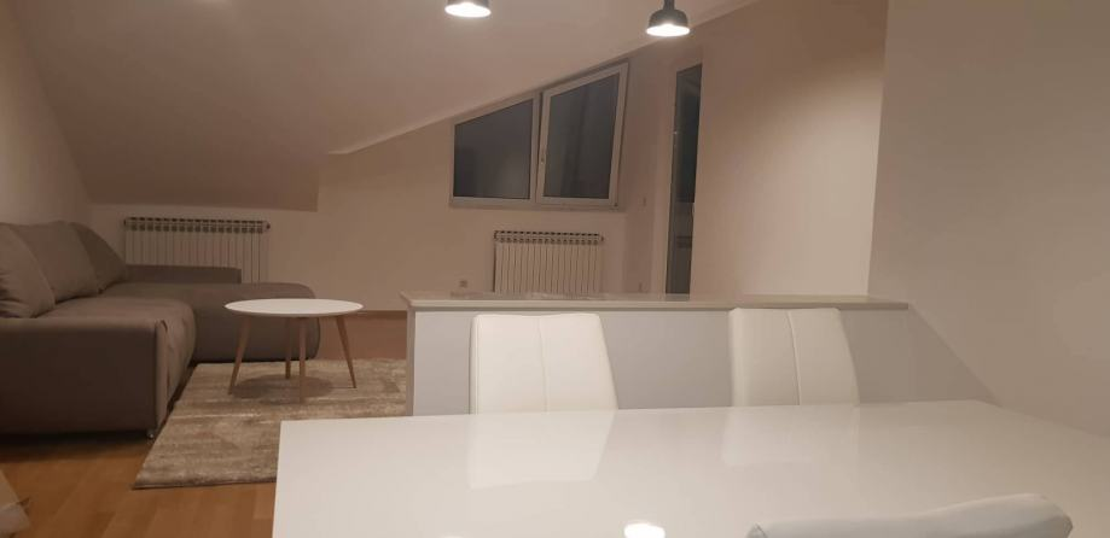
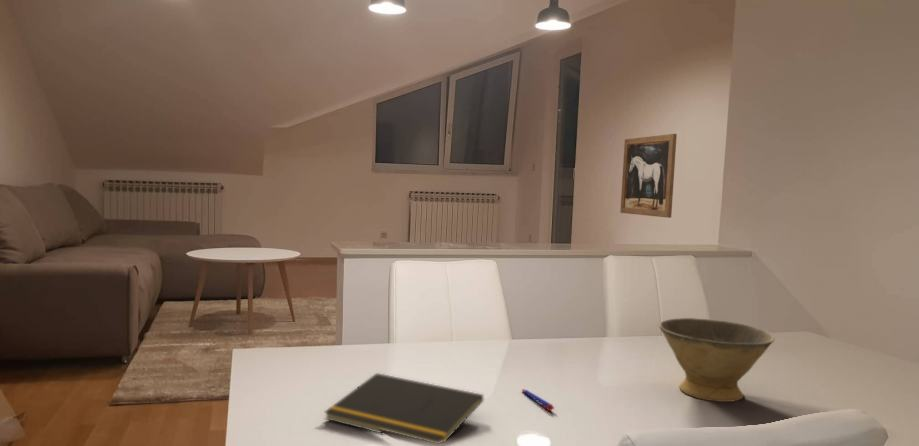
+ pen (536, 398)
+ bowl (712, 361)
+ notepad (405, 406)
+ wall art (646, 176)
